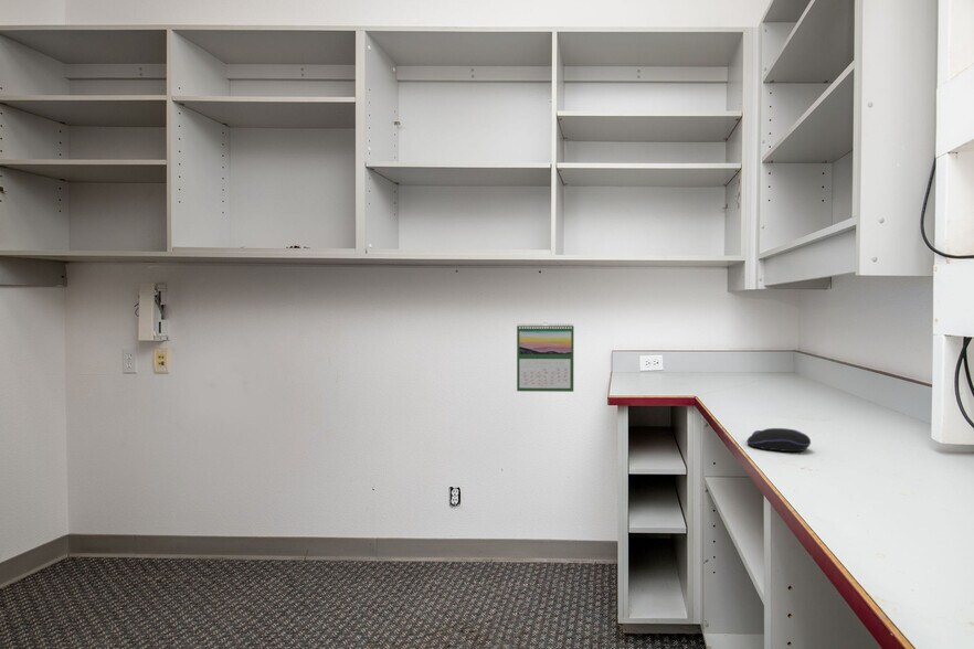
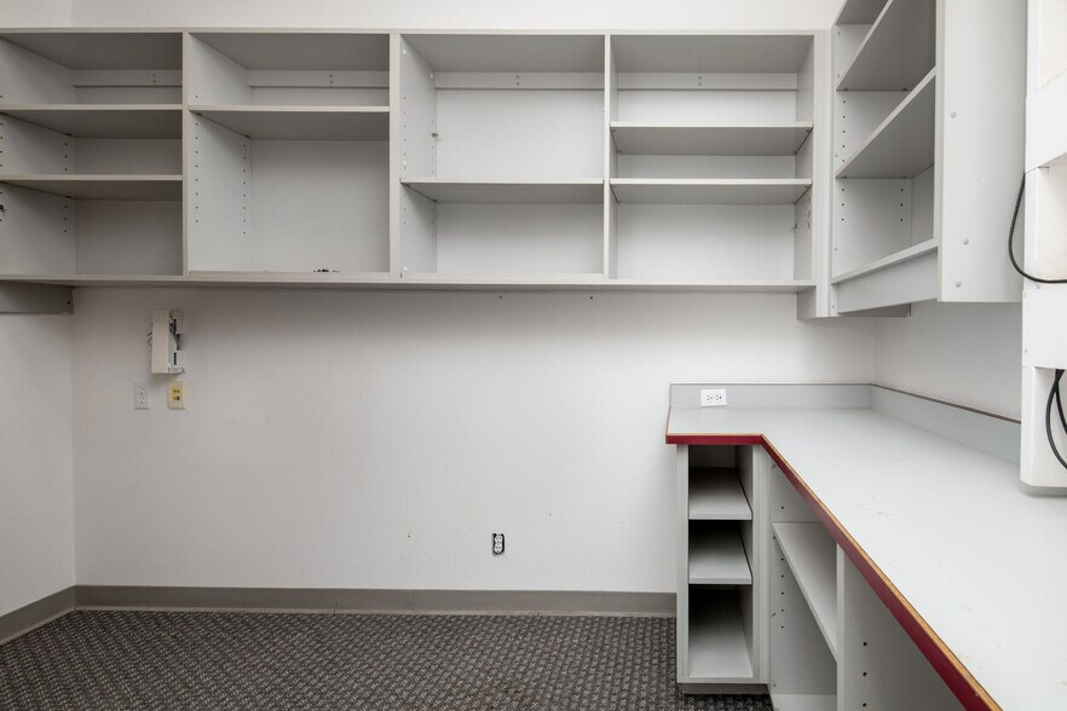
- calendar (544, 357)
- computer mouse (777, 437)
